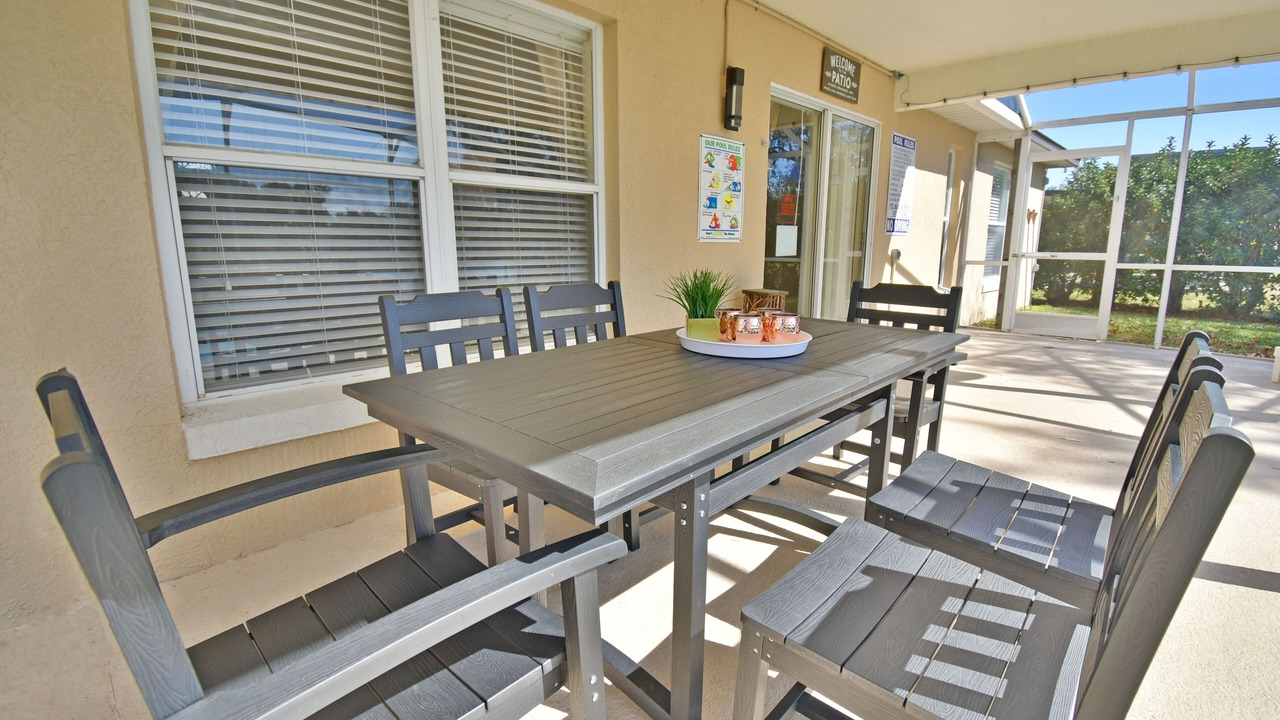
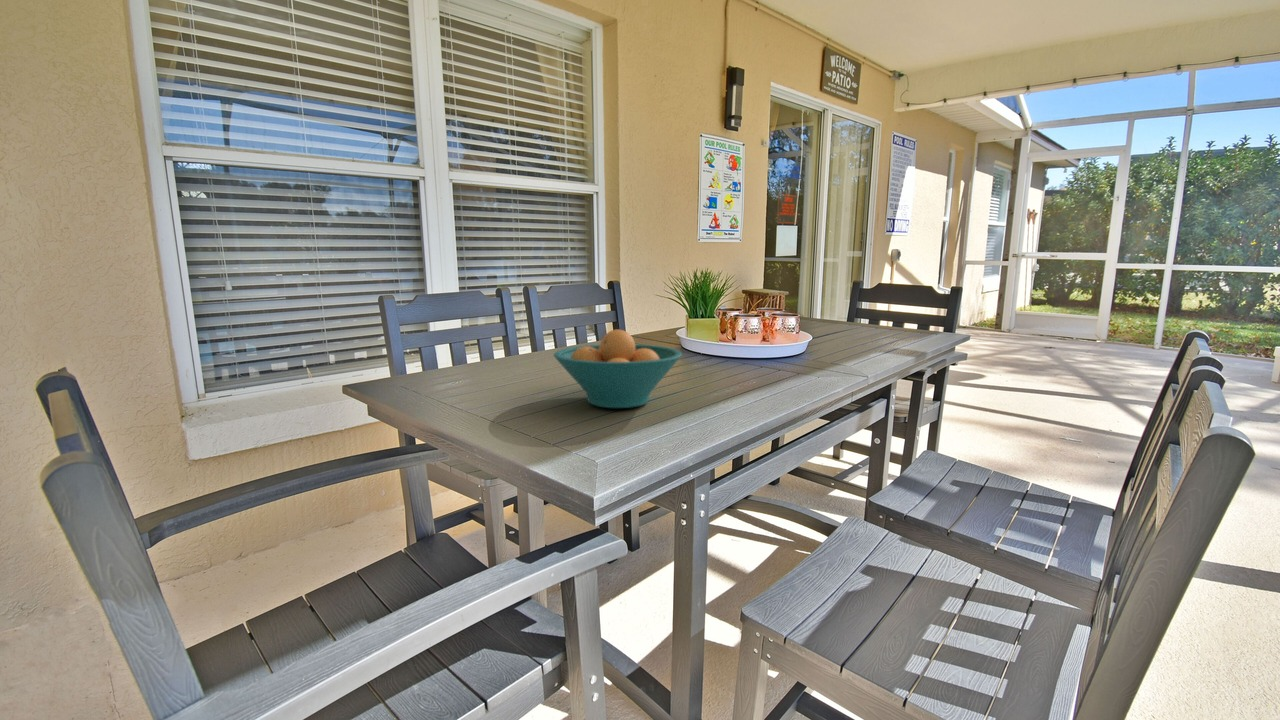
+ fruit bowl (618, 366)
